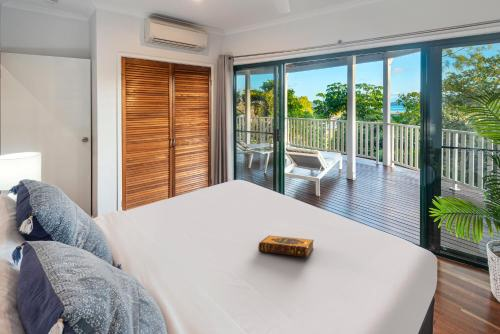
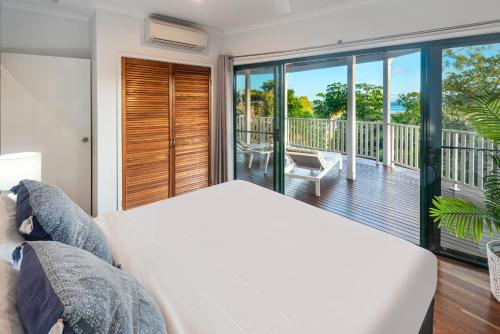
- hardback book (286, 246)
